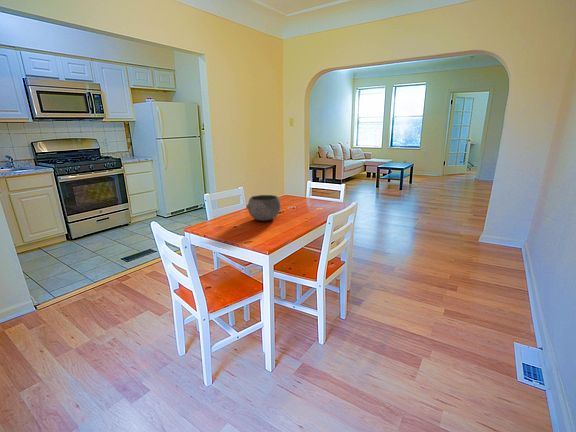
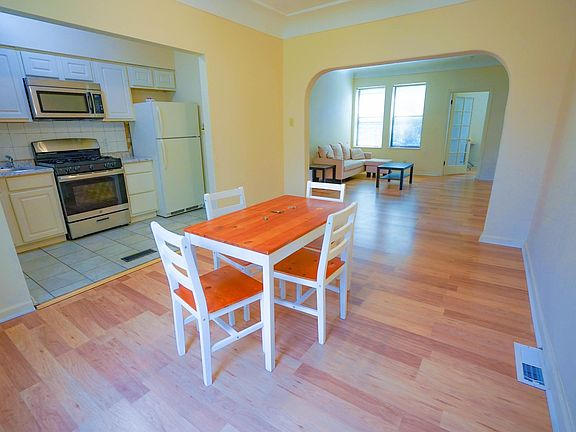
- bowl (264, 208)
